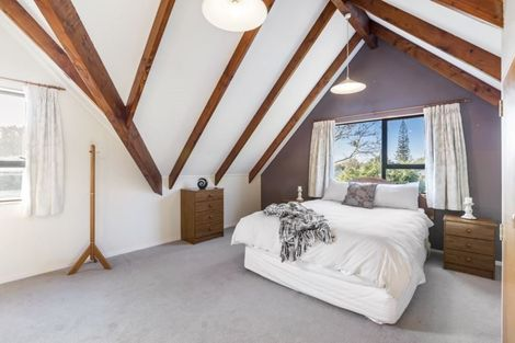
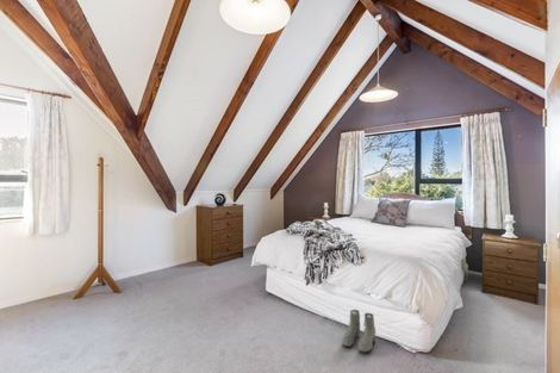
+ boots (359, 329)
